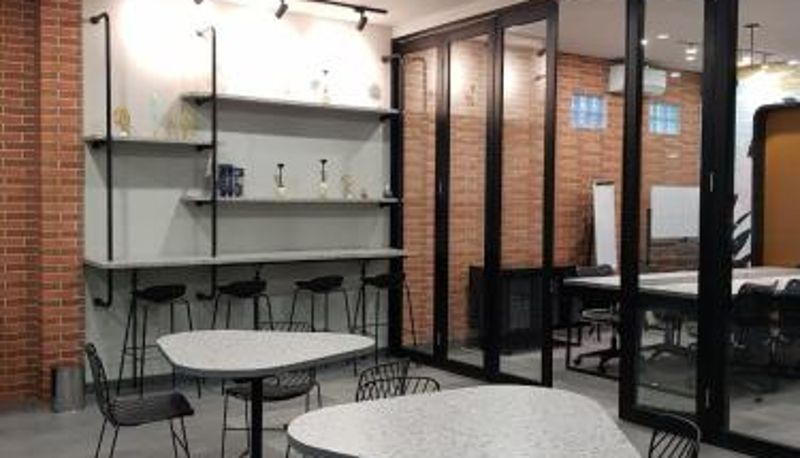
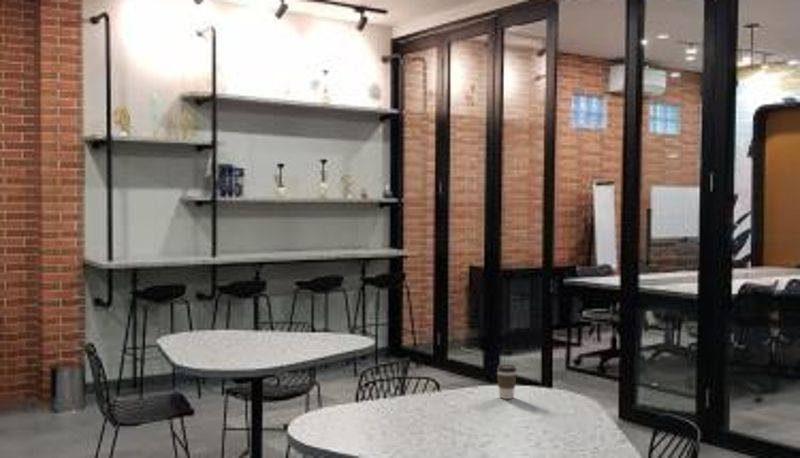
+ coffee cup (506, 381)
